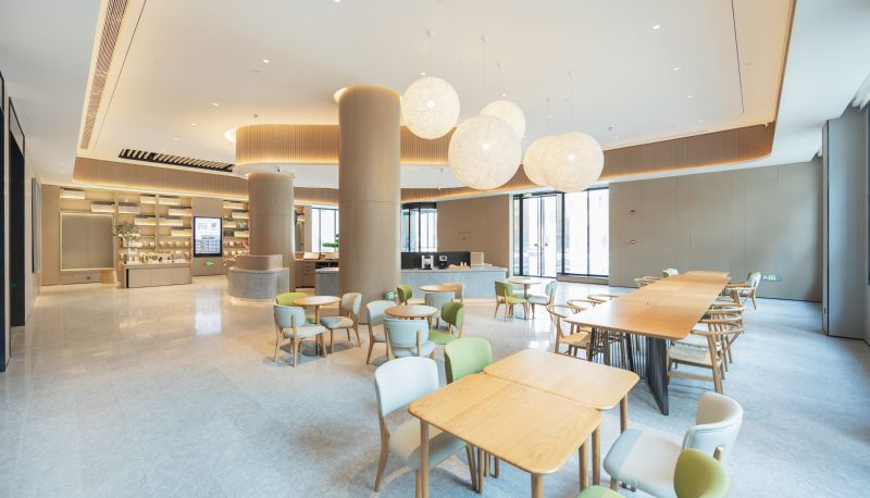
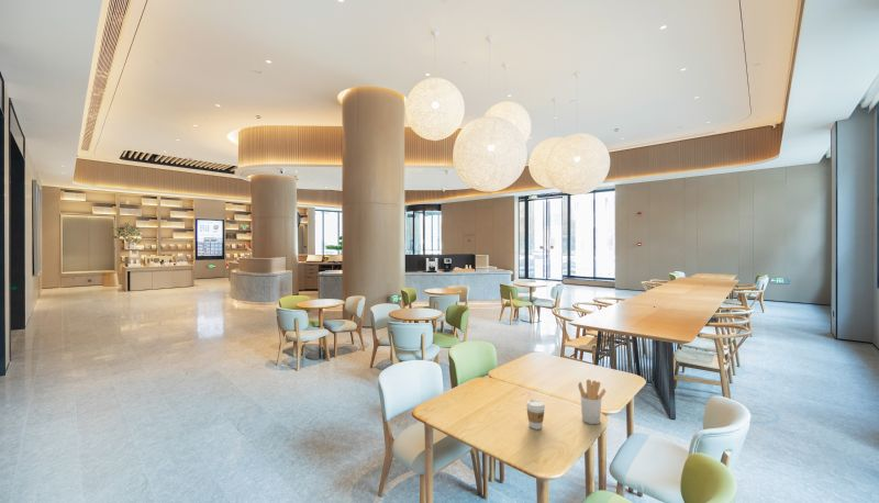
+ utensil holder (591, 400)
+ coffee cup (535, 413)
